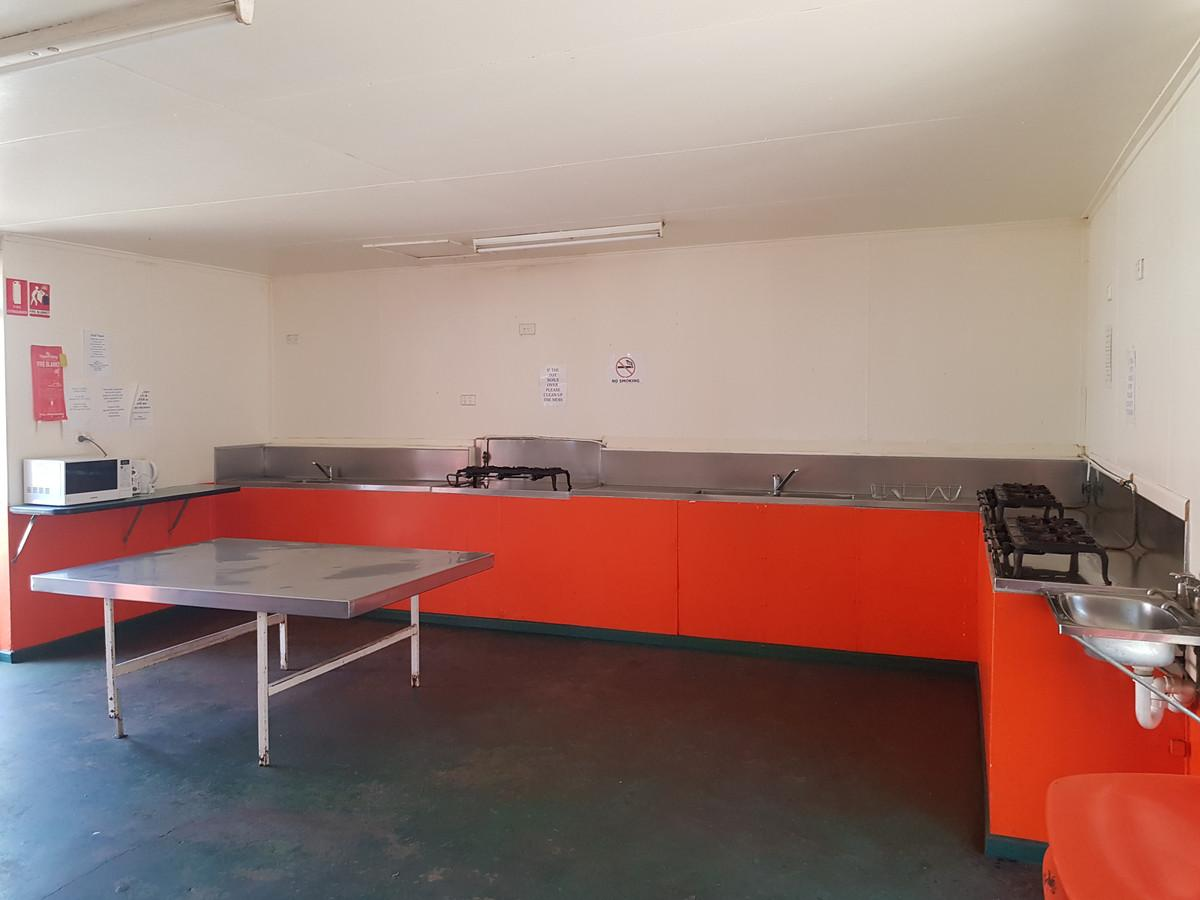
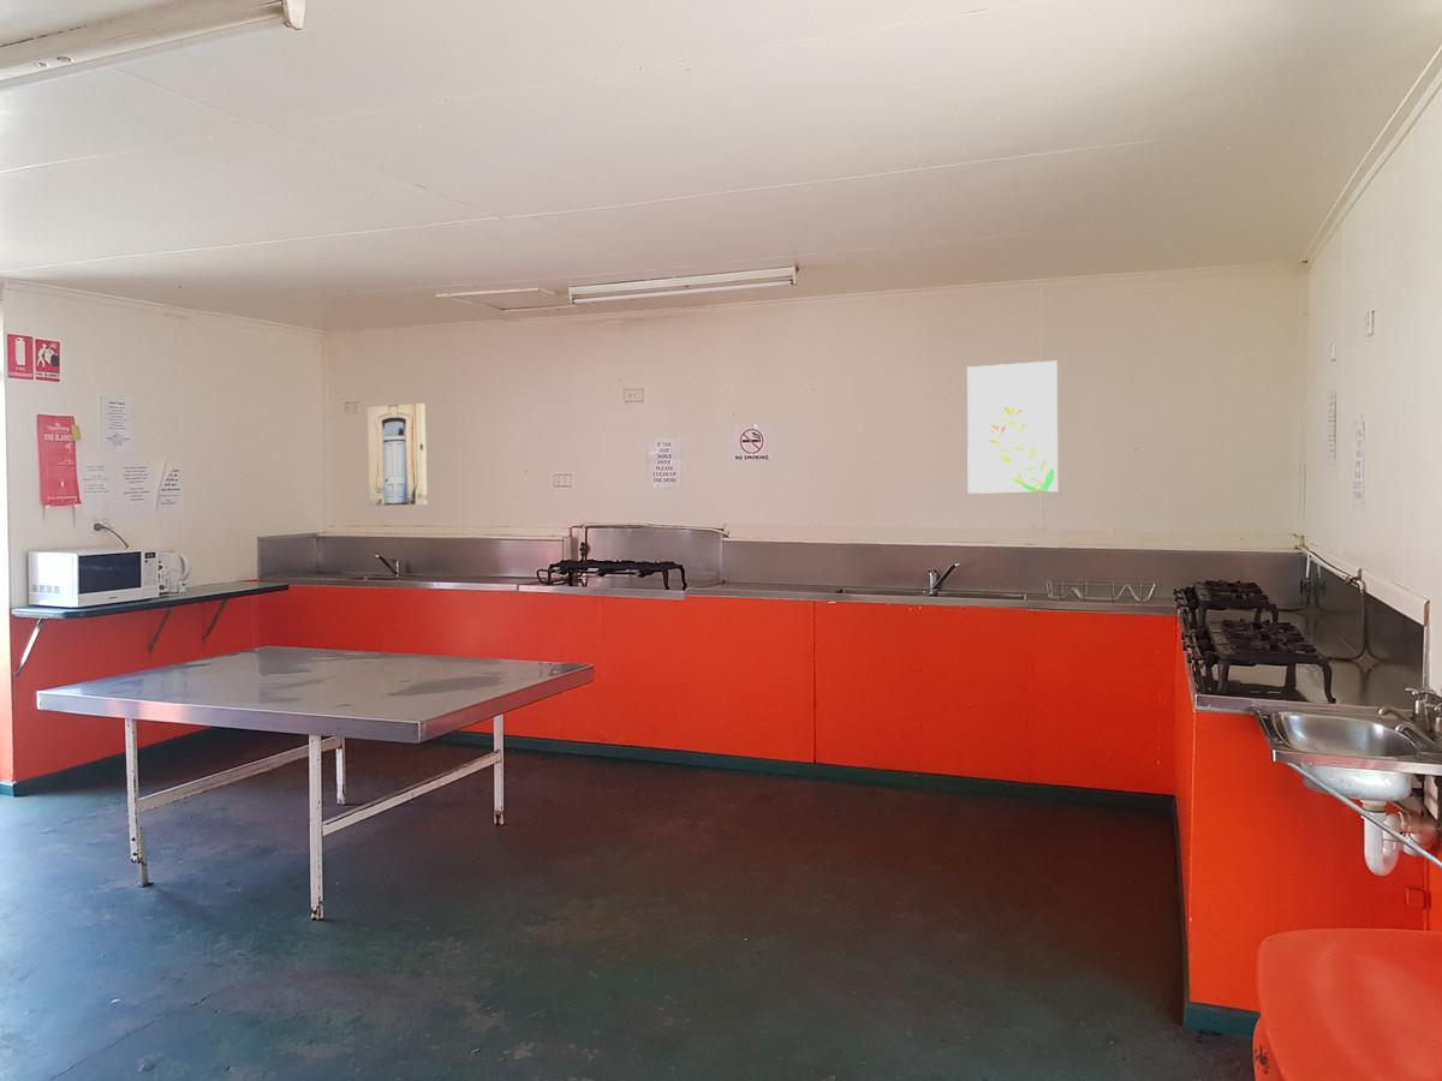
+ wall art (397, 455)
+ wall art (1012, 428)
